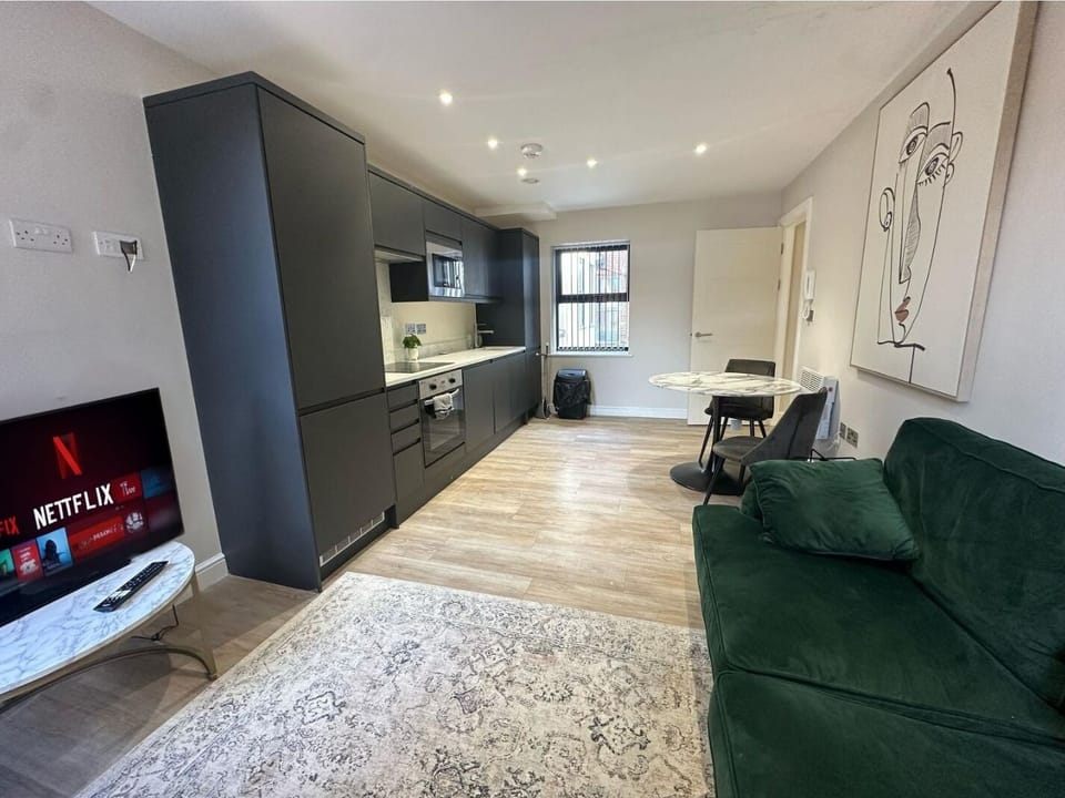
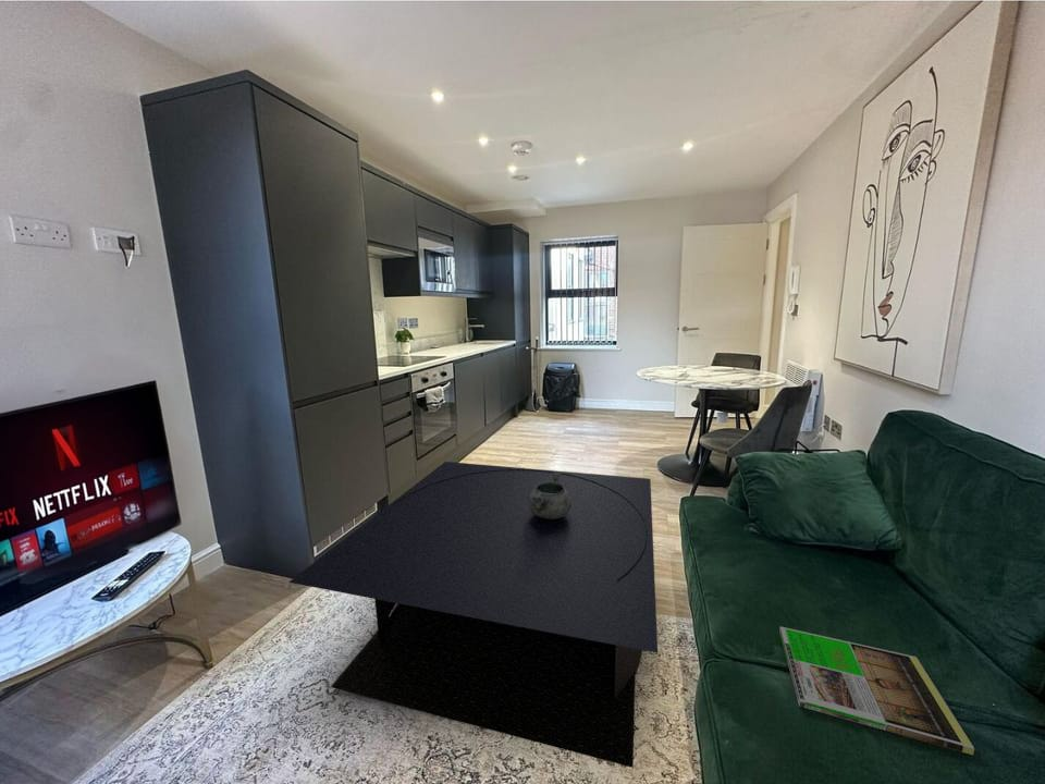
+ coffee table (511, 568)
+ magazine (860, 679)
+ decorative bowl (549, 498)
